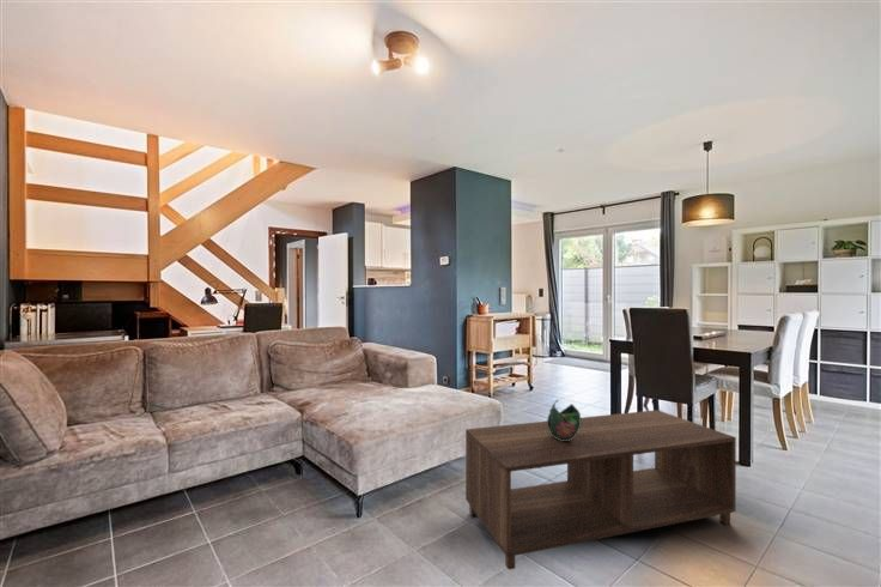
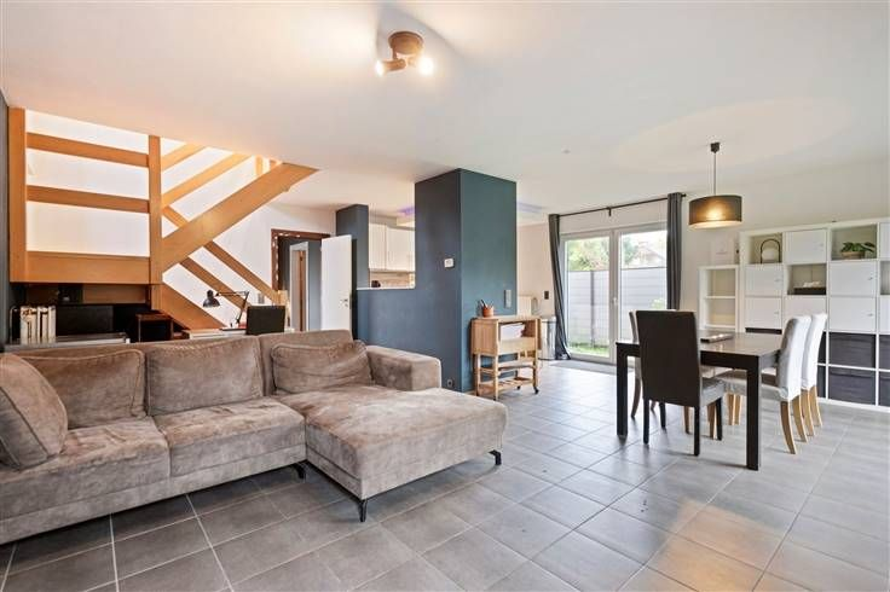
- decorative bowl (561, 418)
- coffee table (596, 476)
